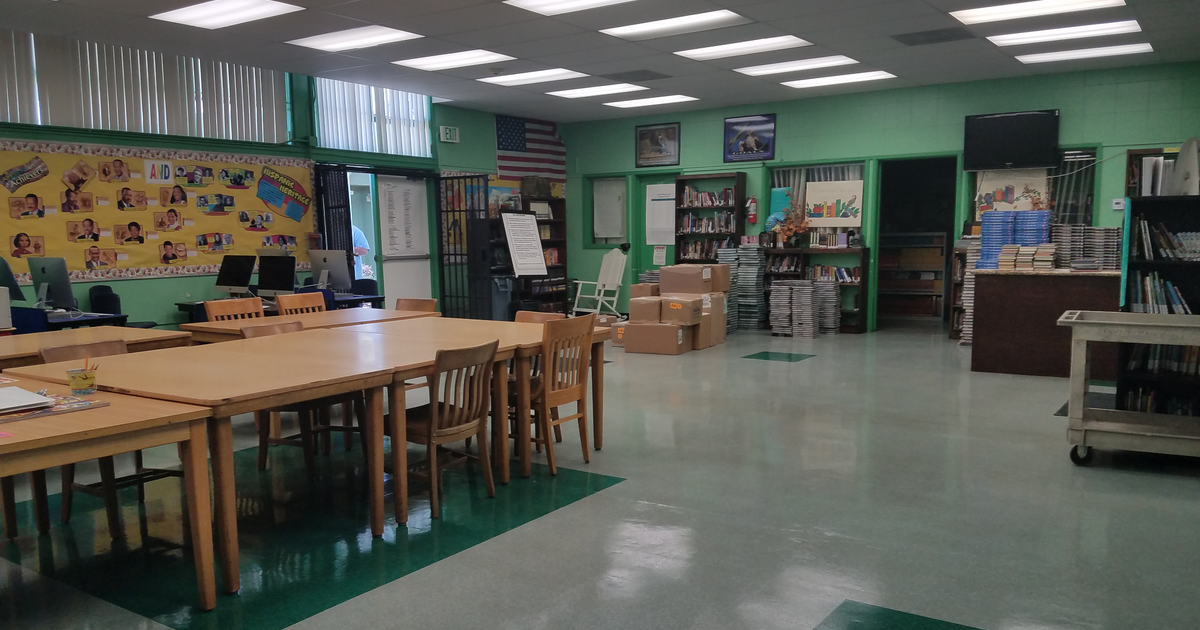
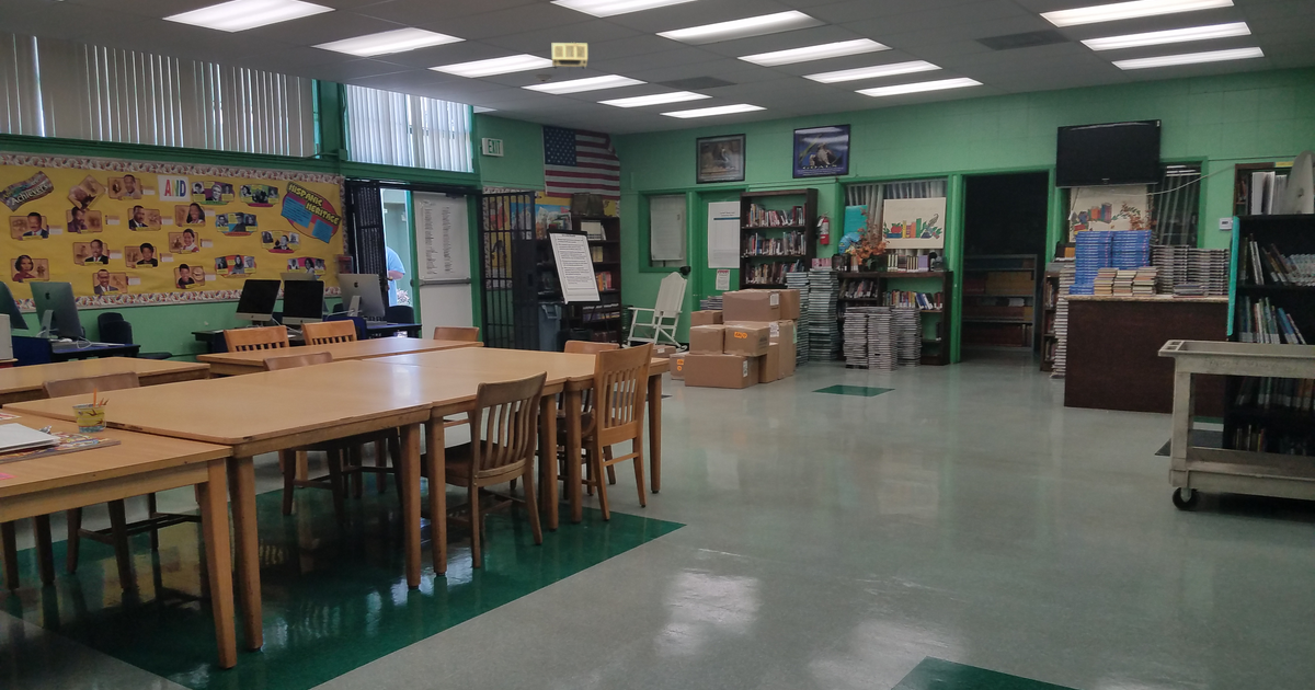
+ projector (569, 58)
